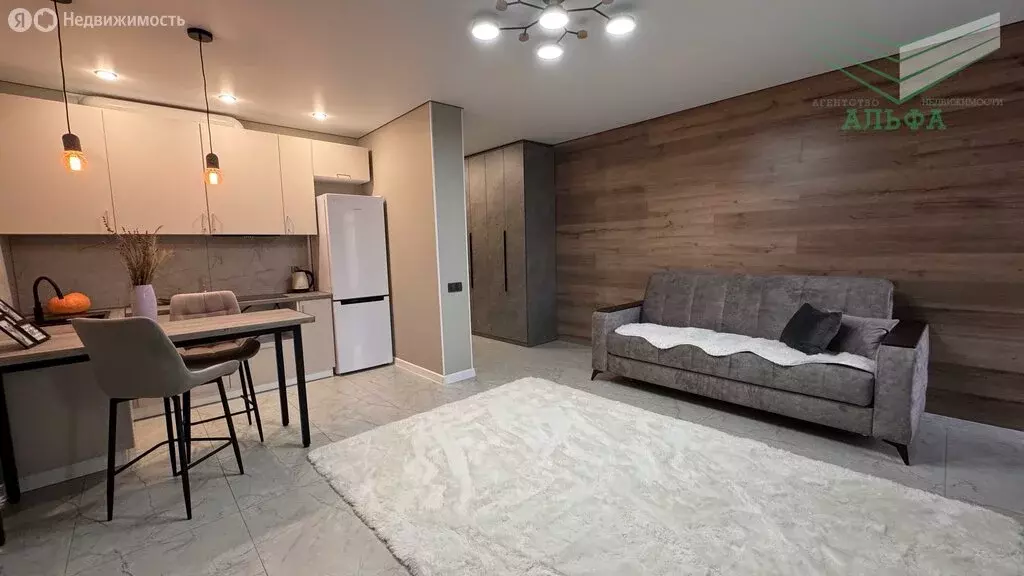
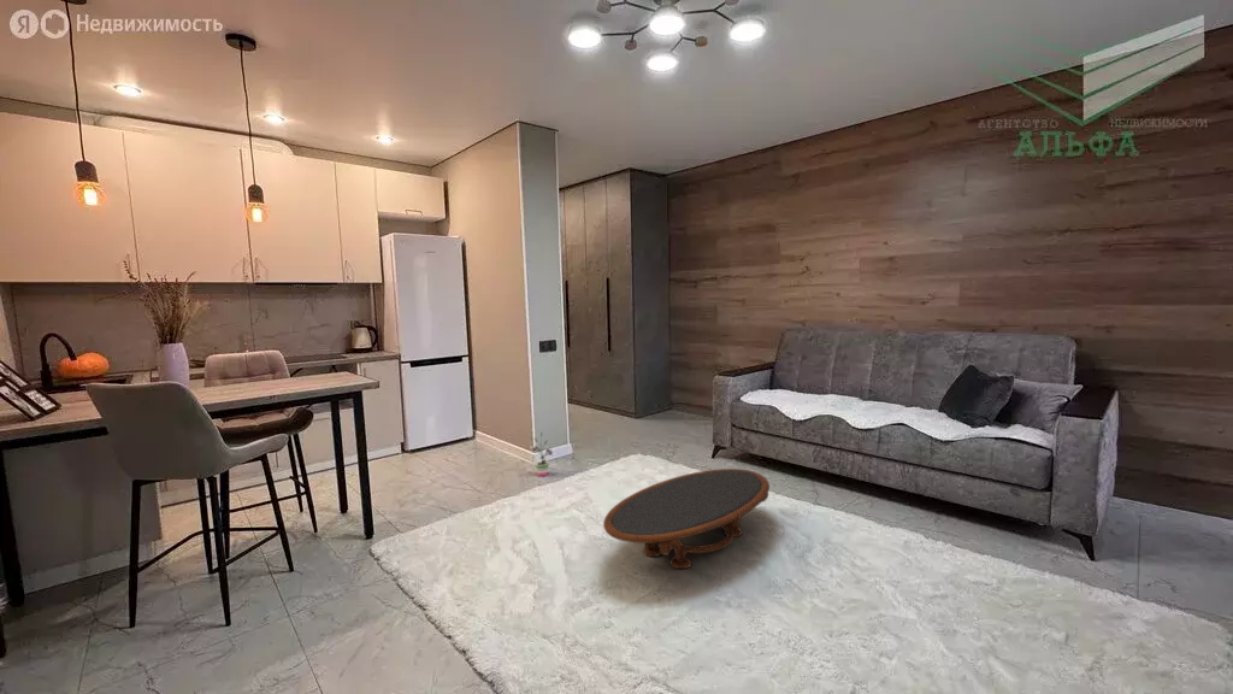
+ potted plant (542, 455)
+ coffee table (692, 519)
